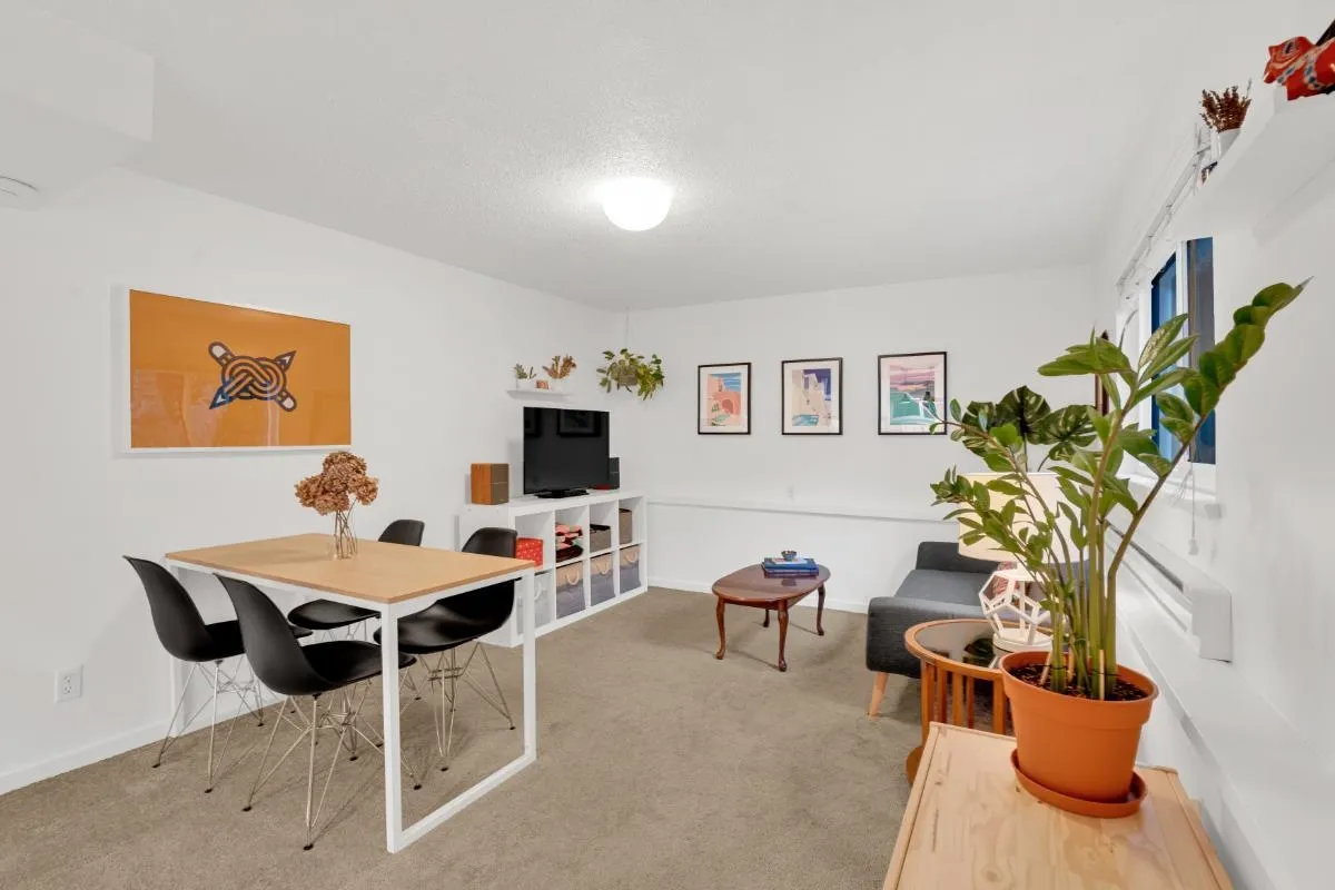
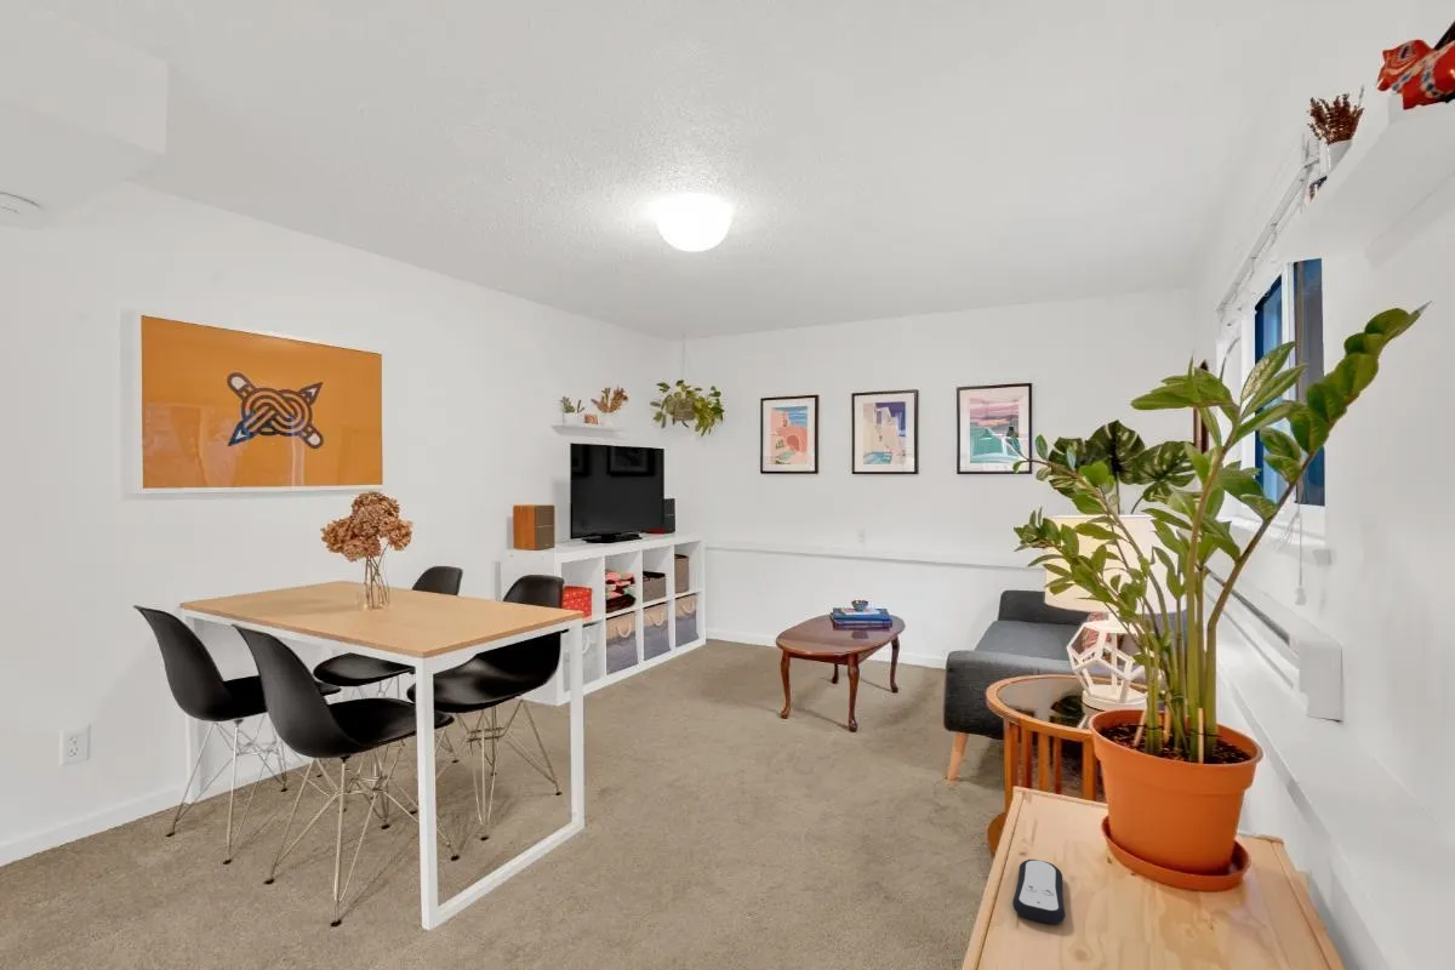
+ remote control (1039, 888)
